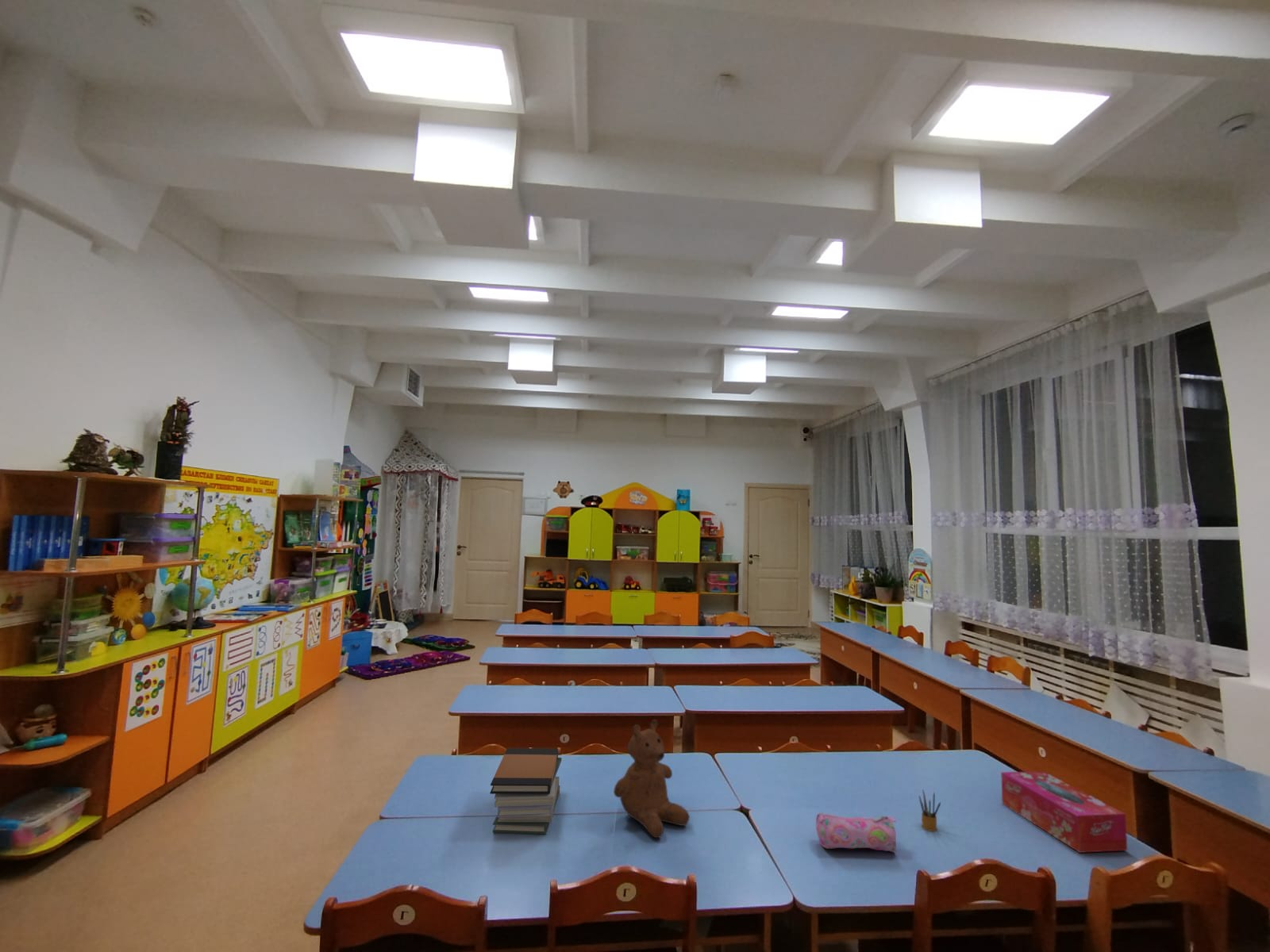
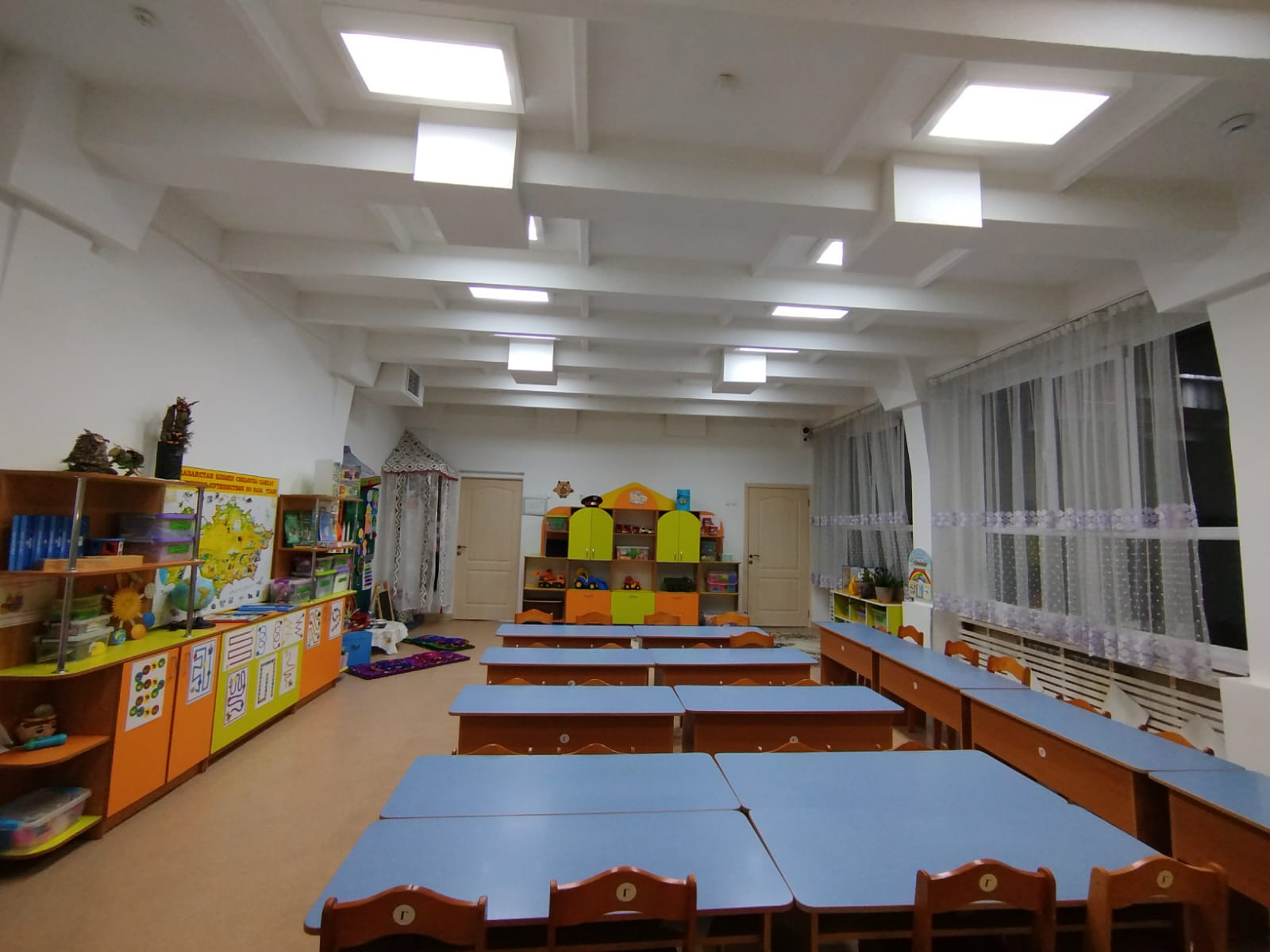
- teddy bear (653, 774)
- pencil case (856, 831)
- book stack (527, 788)
- pencil box (929, 812)
- tissue box (1059, 808)
